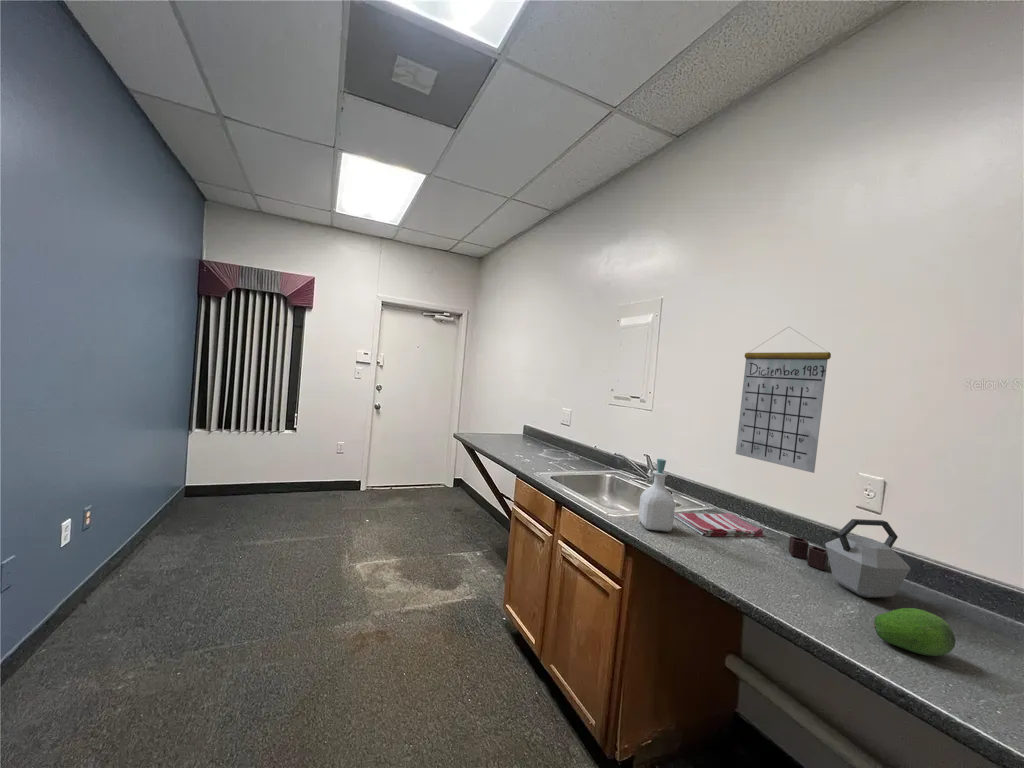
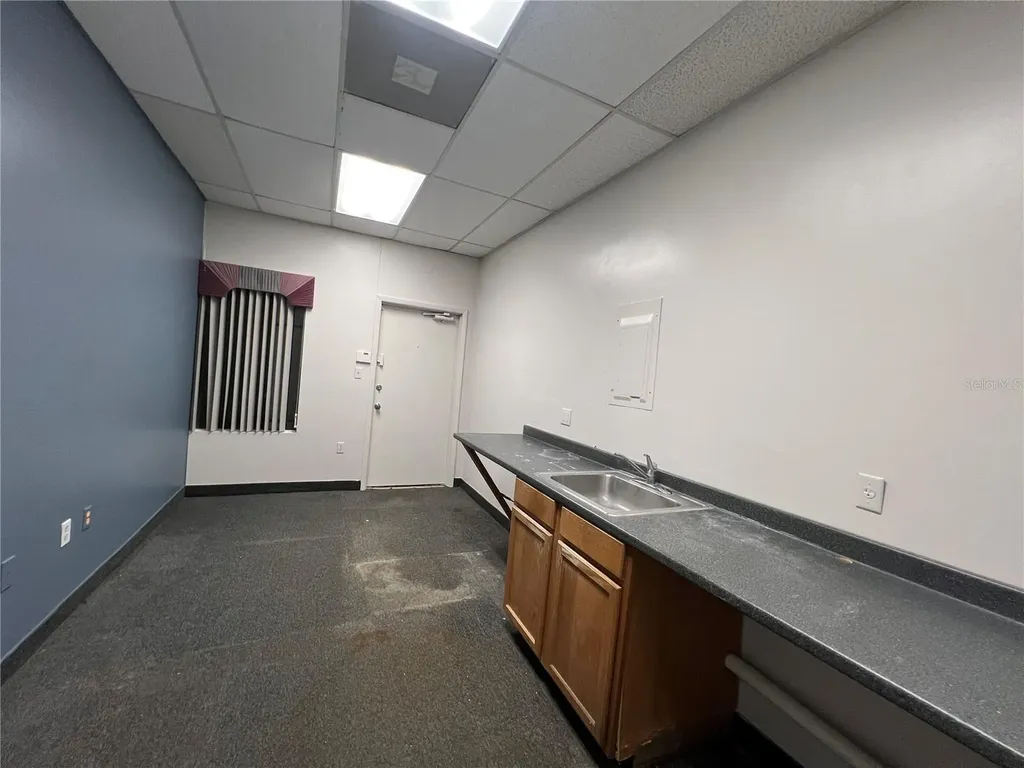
- dish towel (716, 523)
- calendar (779, 394)
- soap bottle (658, 493)
- fruit (914, 630)
- kettle (837, 542)
